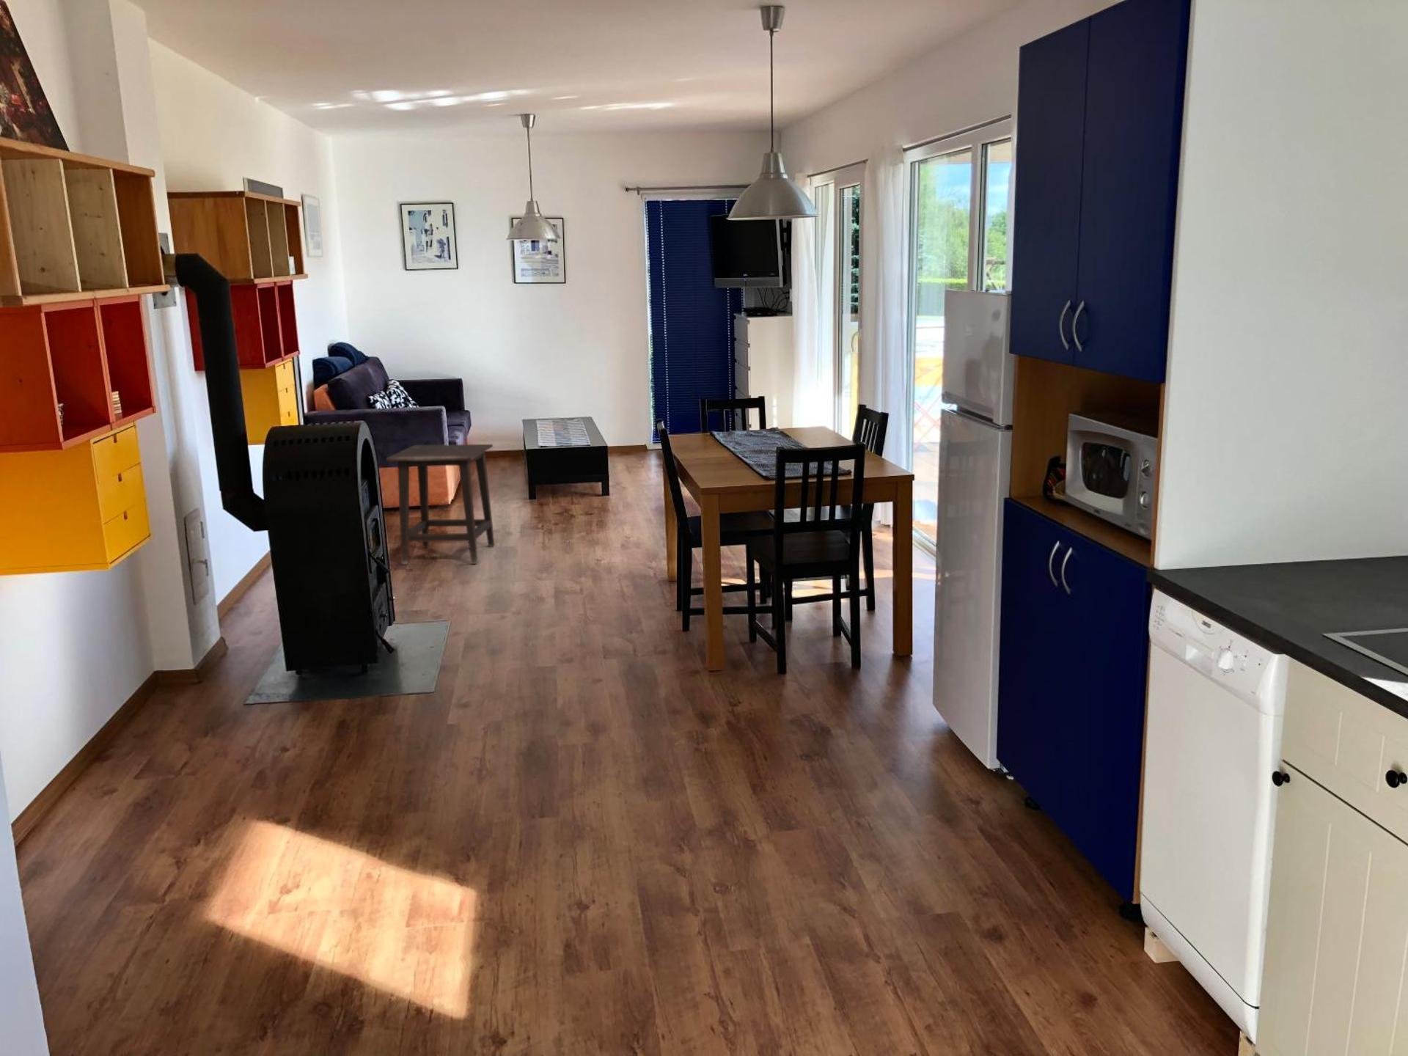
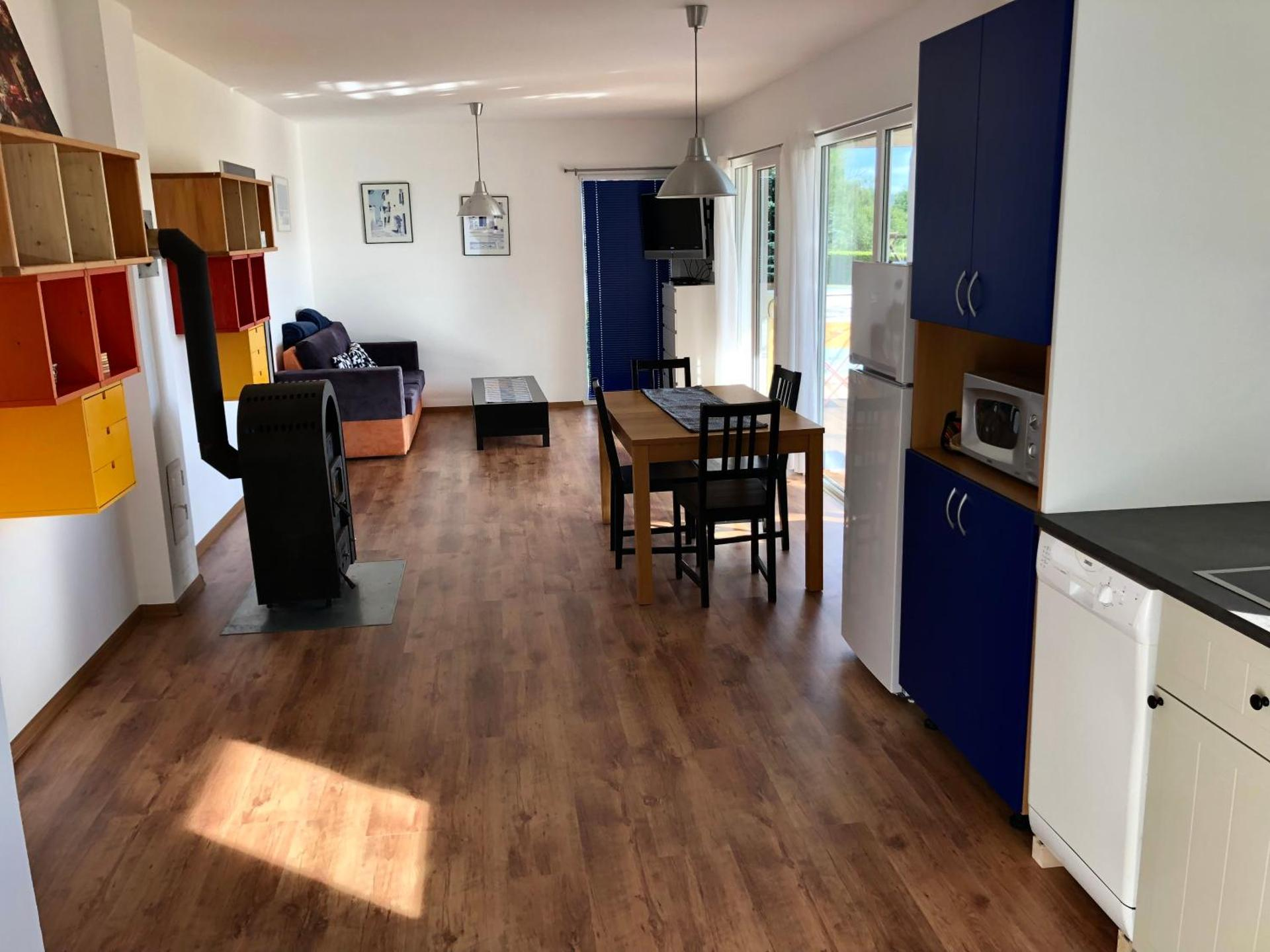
- side table (446, 519)
